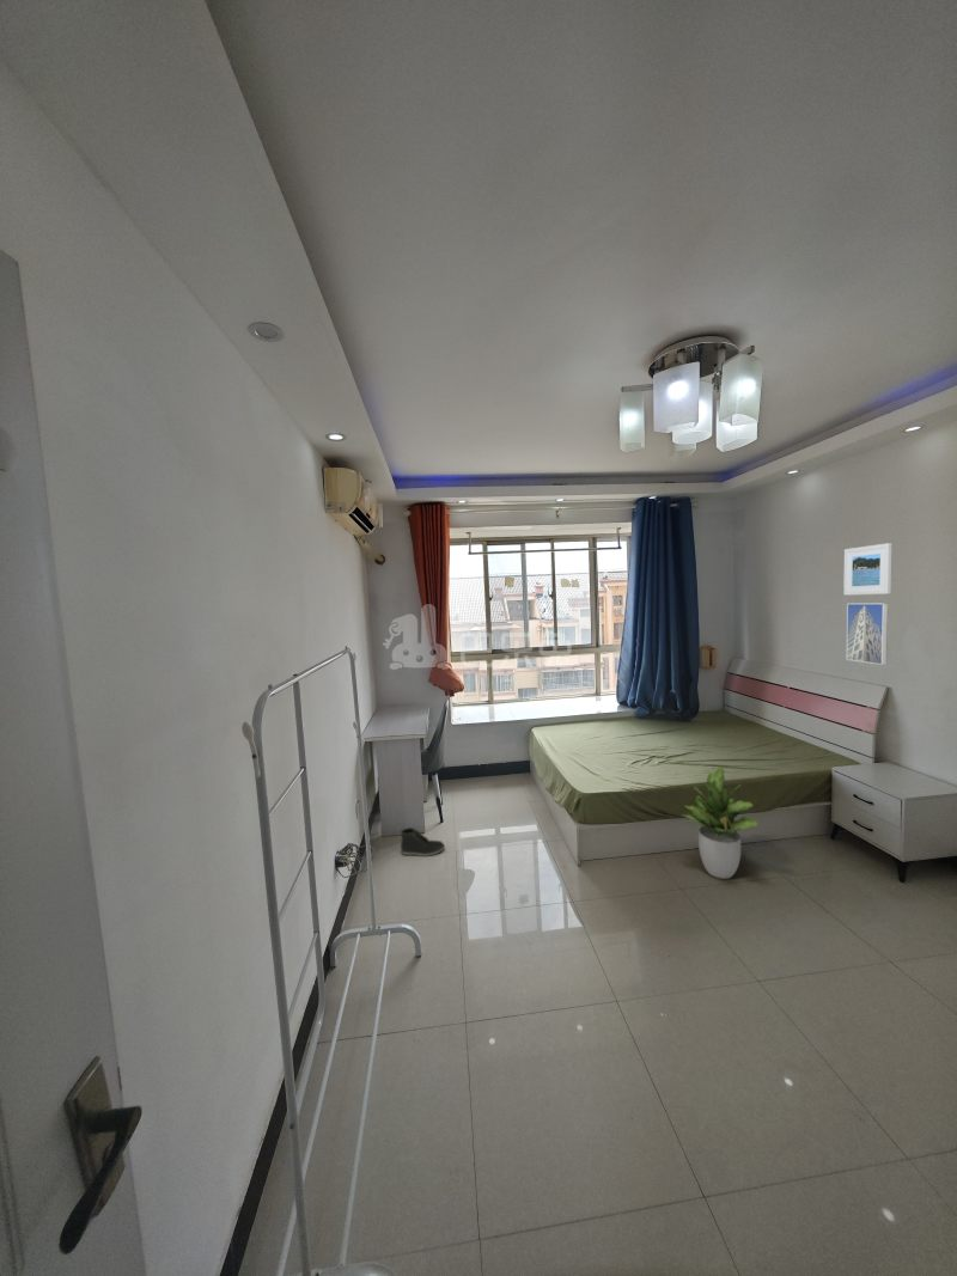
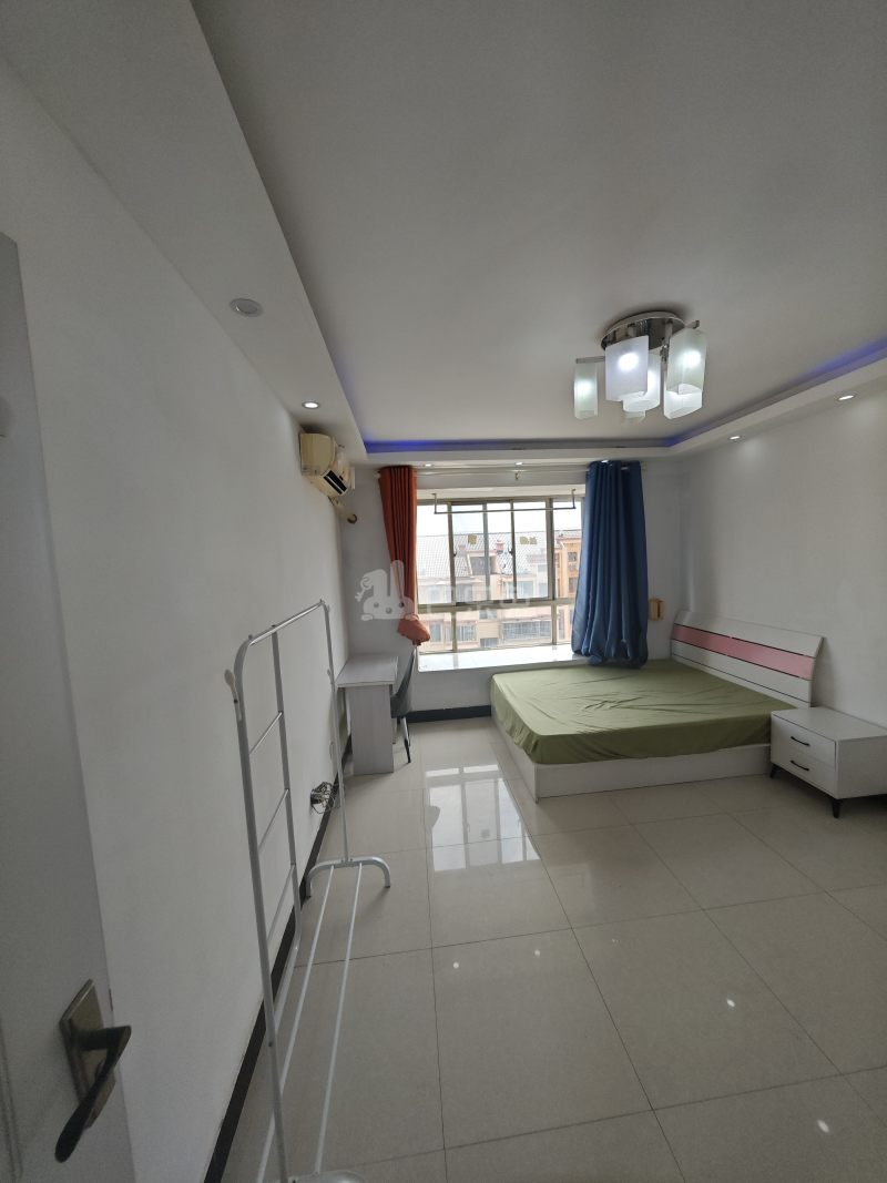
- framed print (866, 633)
- potted plant (719, 822)
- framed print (866, 570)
- sneaker (421, 841)
